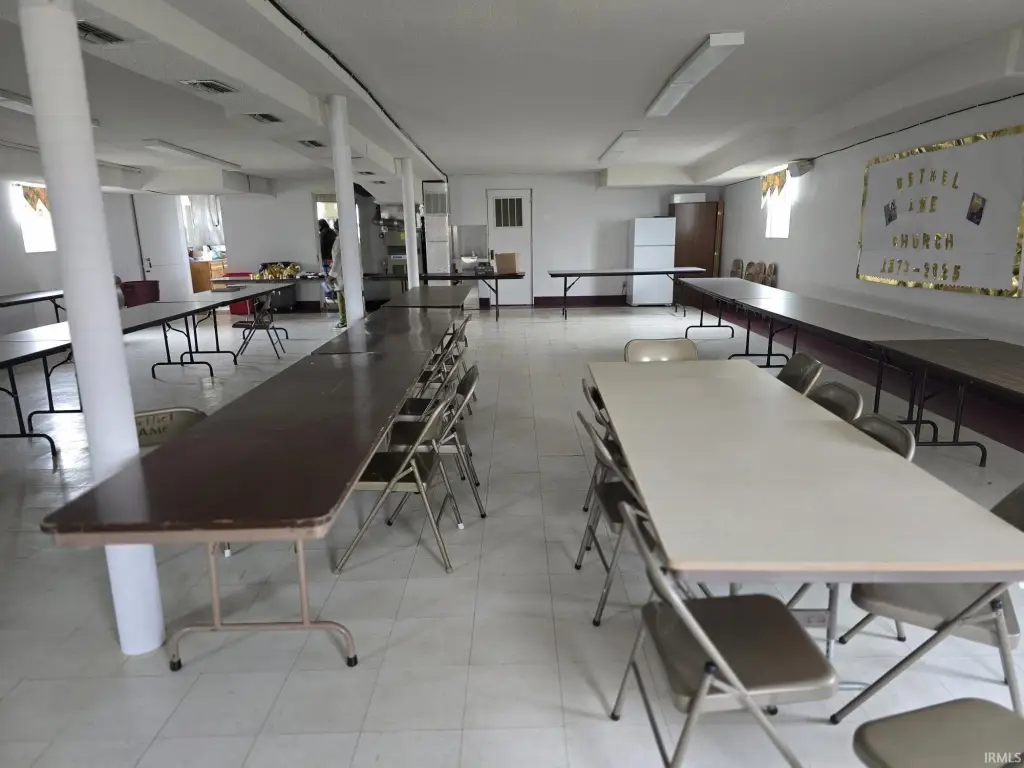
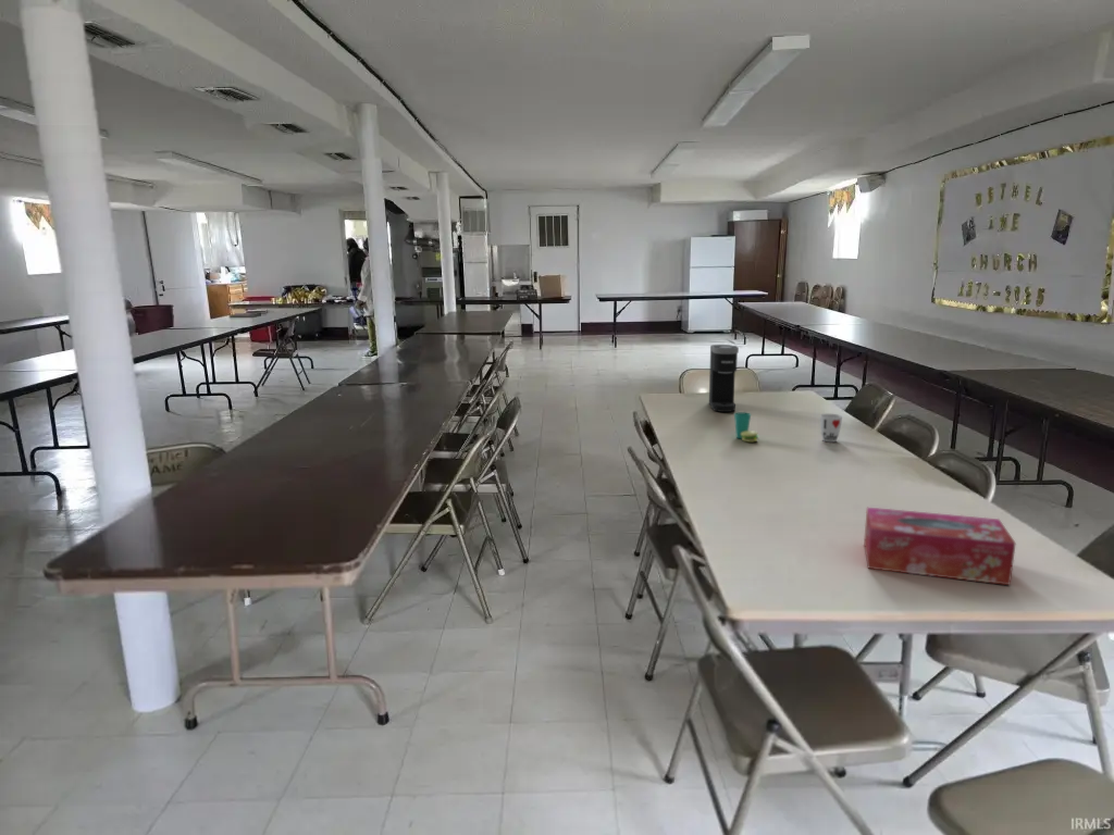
+ coffee maker (722, 376)
+ cup (745, 427)
+ tissue box (933, 544)
+ cup (830, 427)
